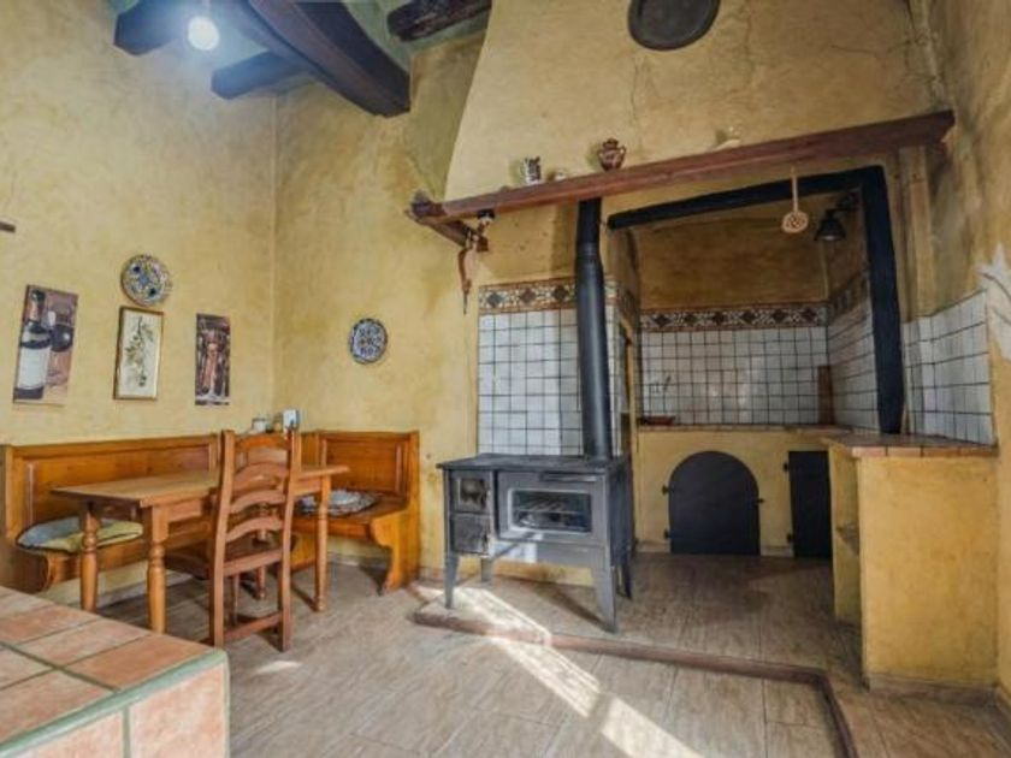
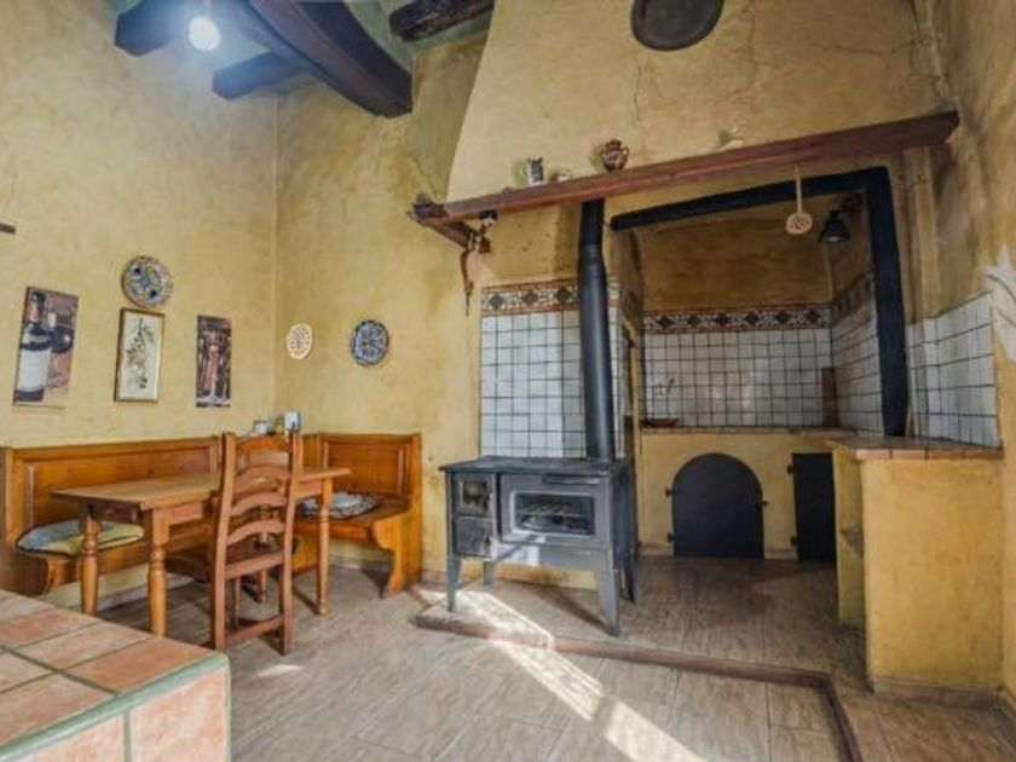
+ decorative plate (299, 341)
